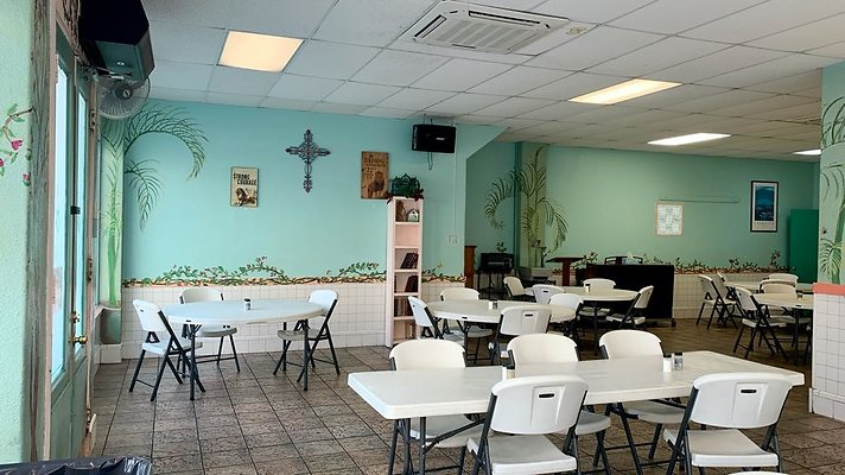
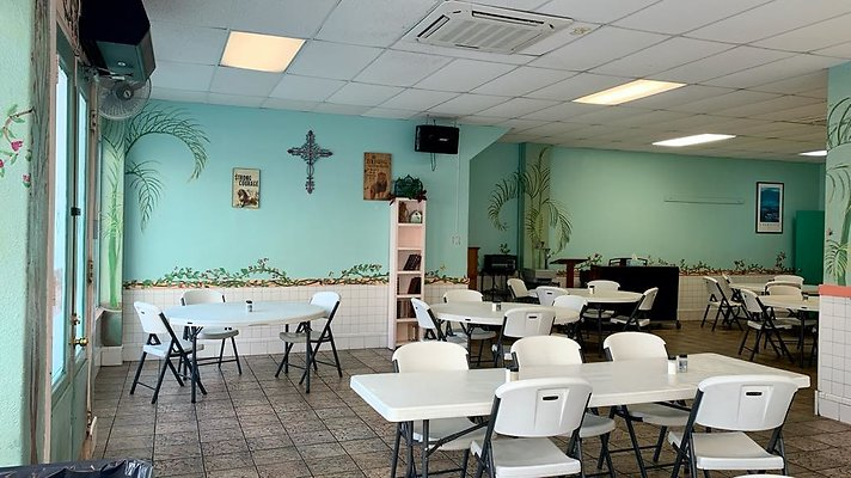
- wall art (669, 218)
